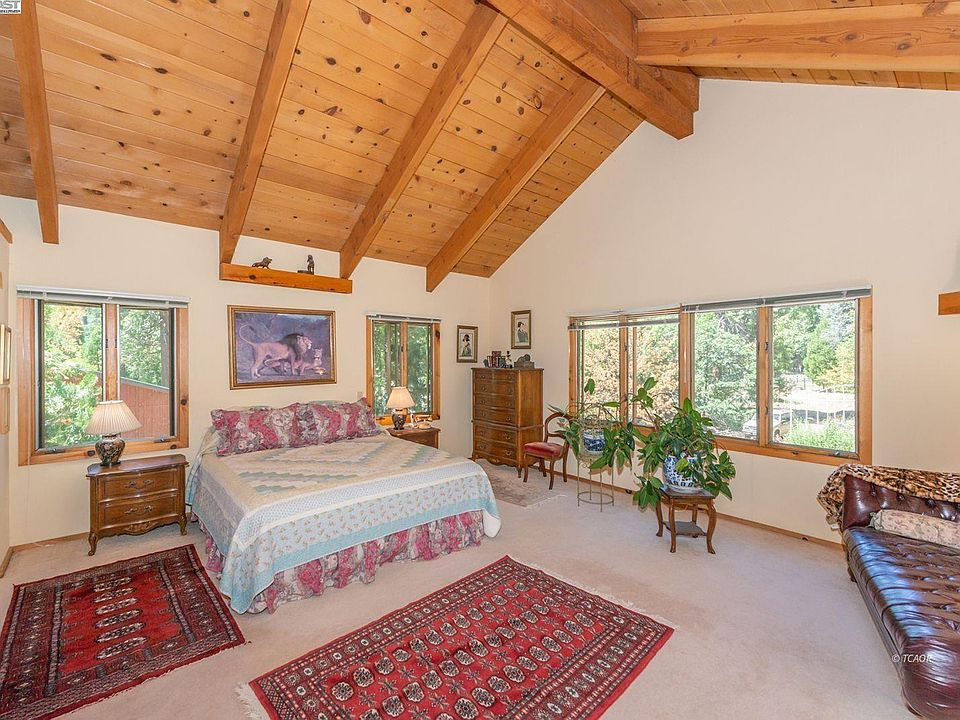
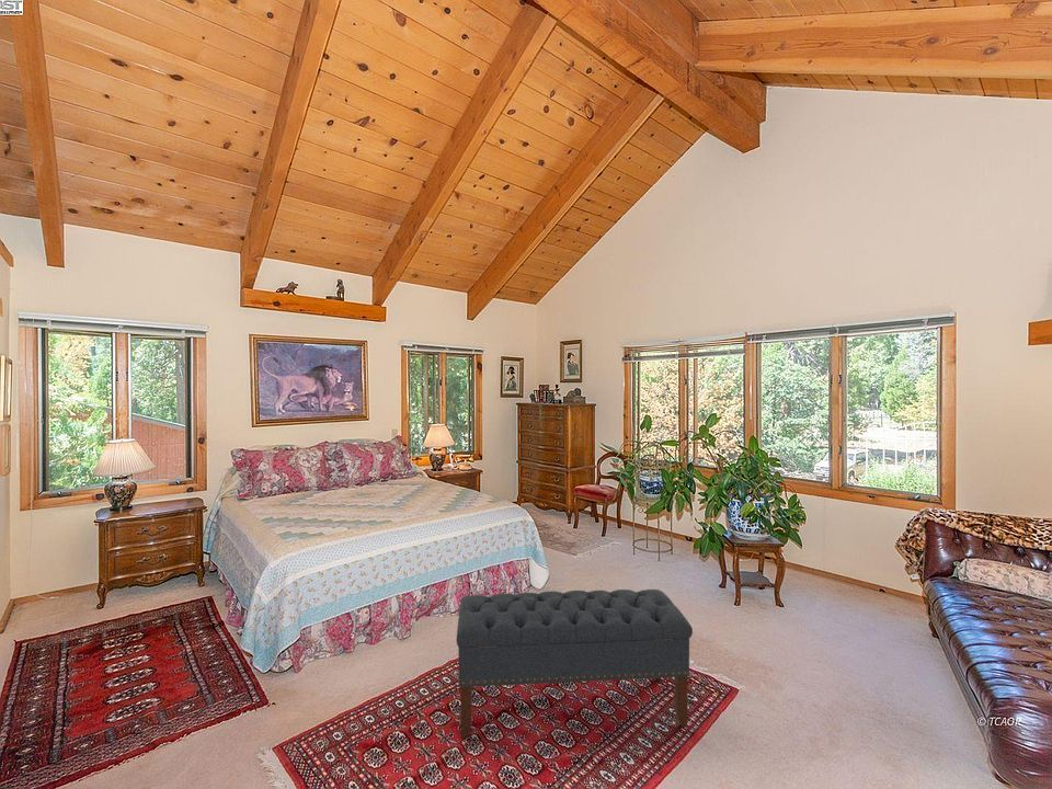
+ bench (569, 654)
